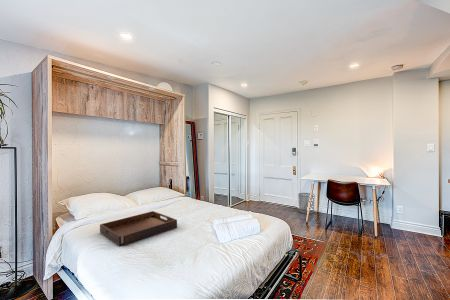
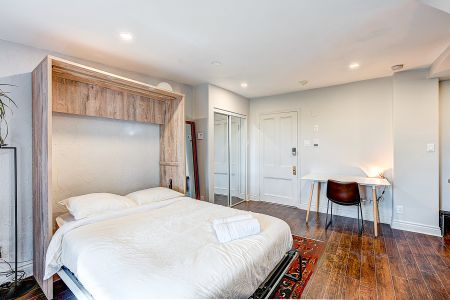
- serving tray (139, 225)
- waste bin (306, 203)
